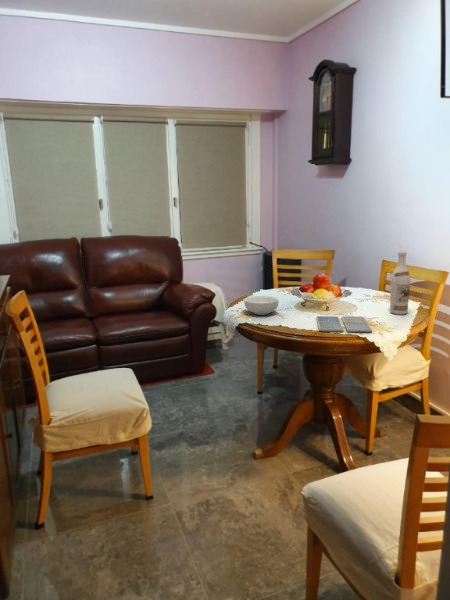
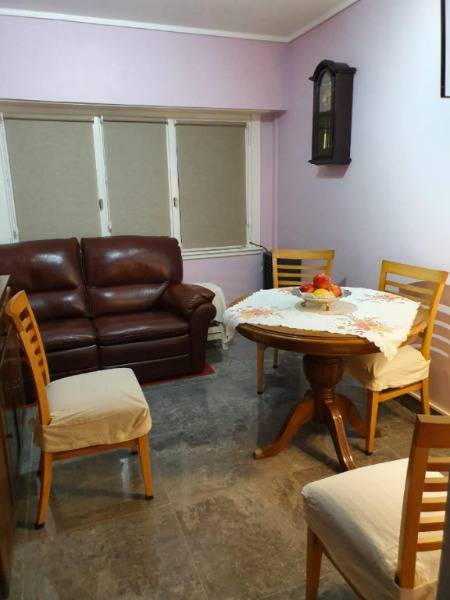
- wine bottle (400, 282)
- drink coaster (341, 324)
- cereal bowl (261, 306)
